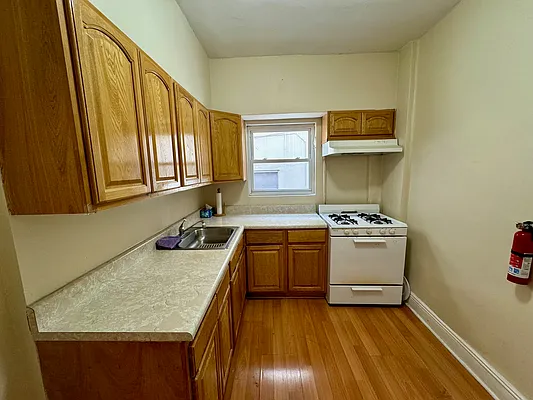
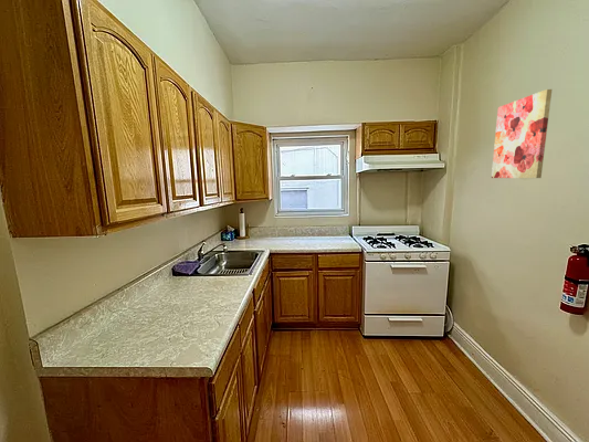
+ wall art (517, 139)
